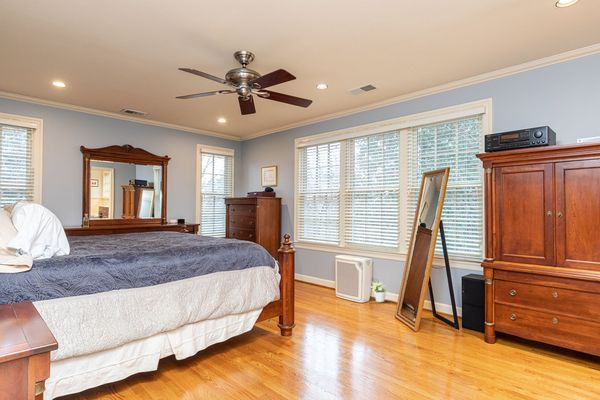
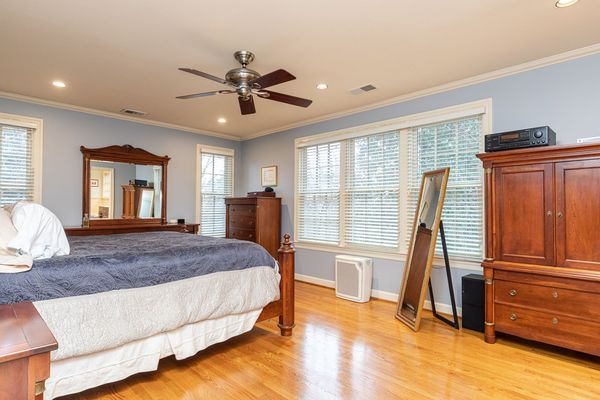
- potted plant (377, 290)
